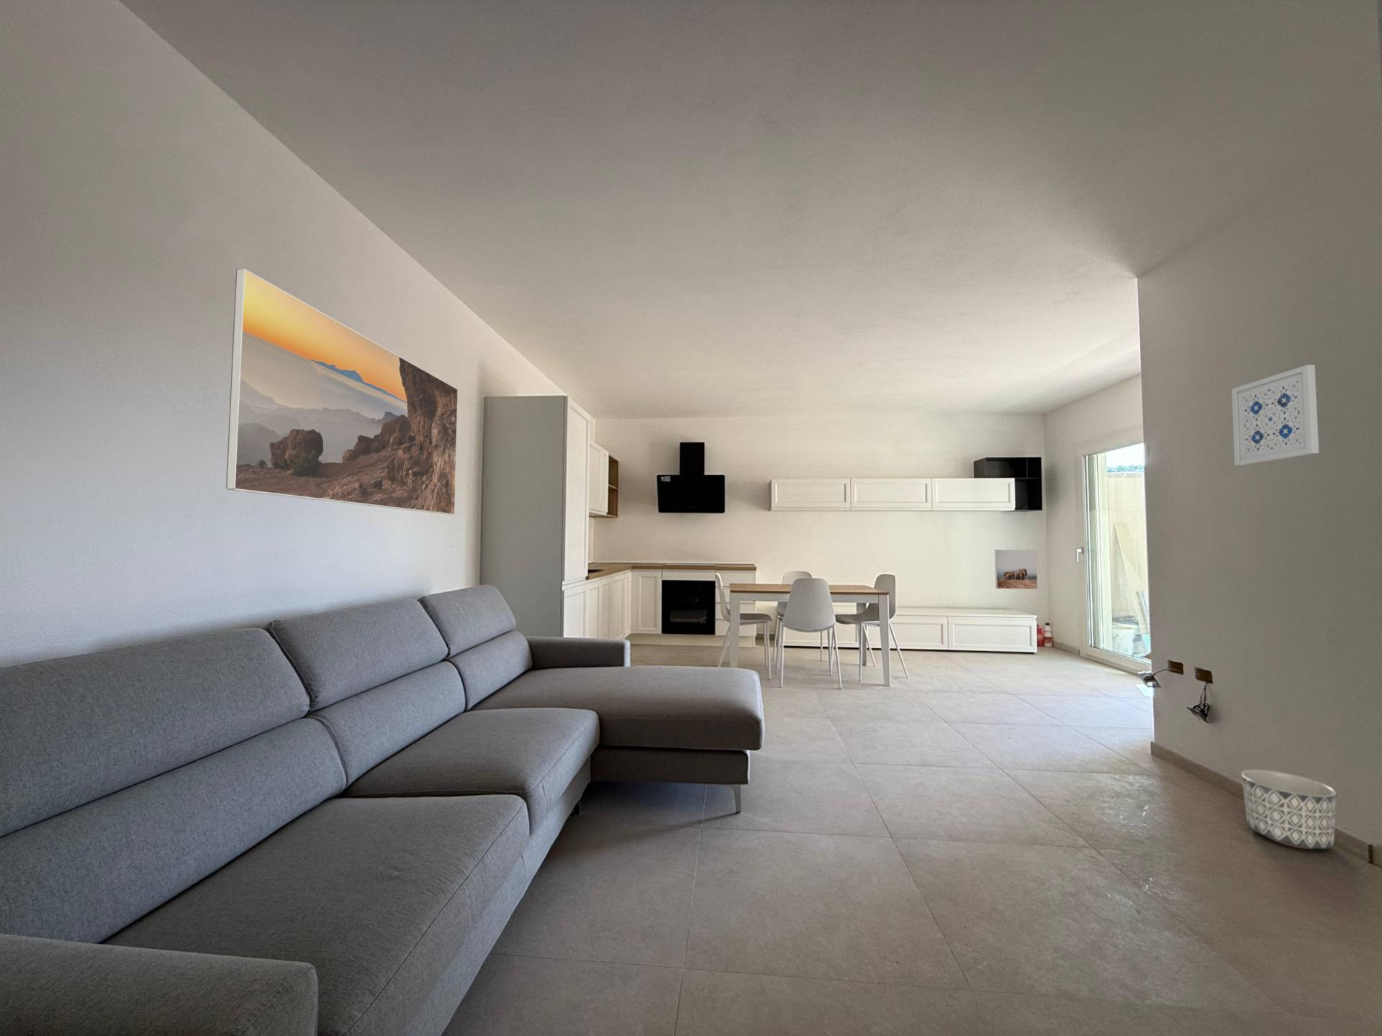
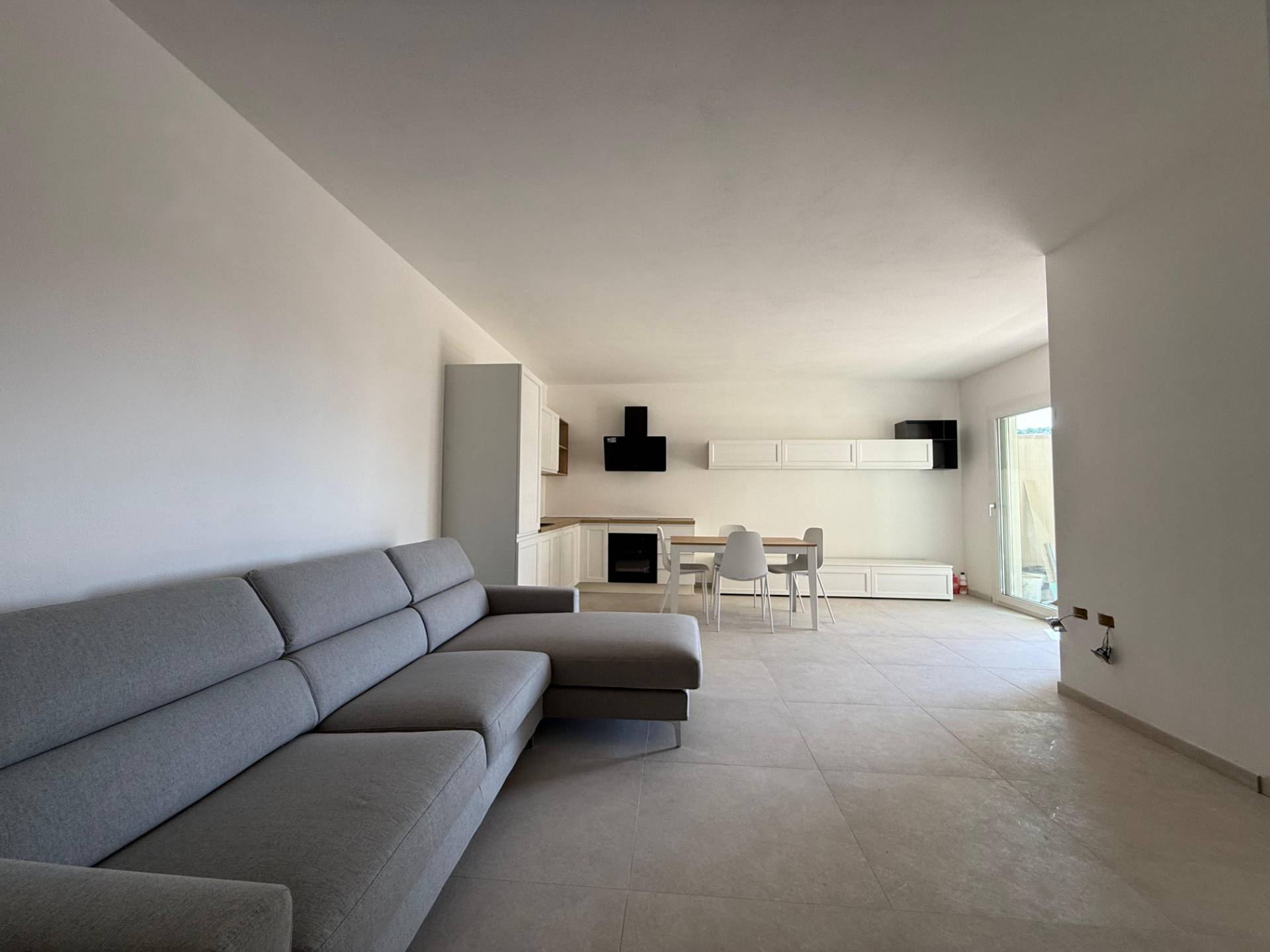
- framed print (374, 424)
- planter (1287, 810)
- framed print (1015, 569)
- wall art (1272, 418)
